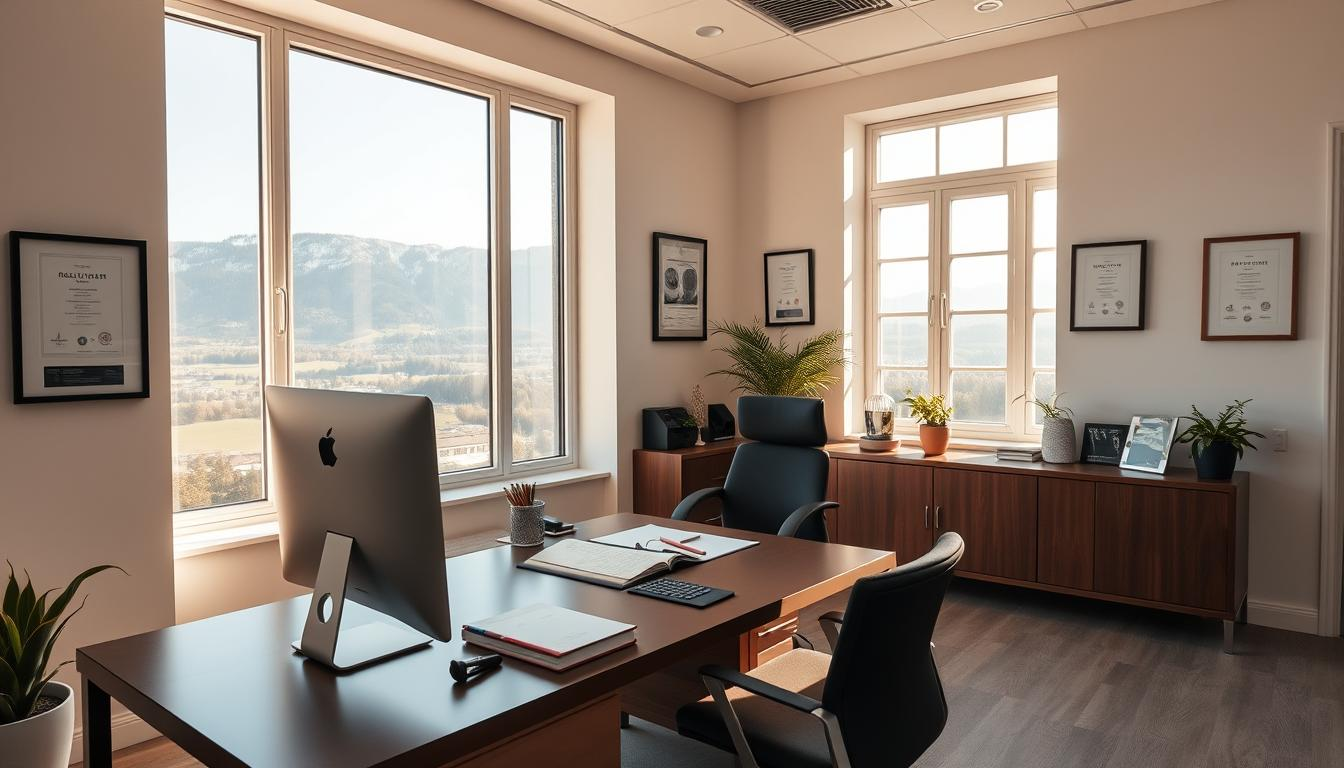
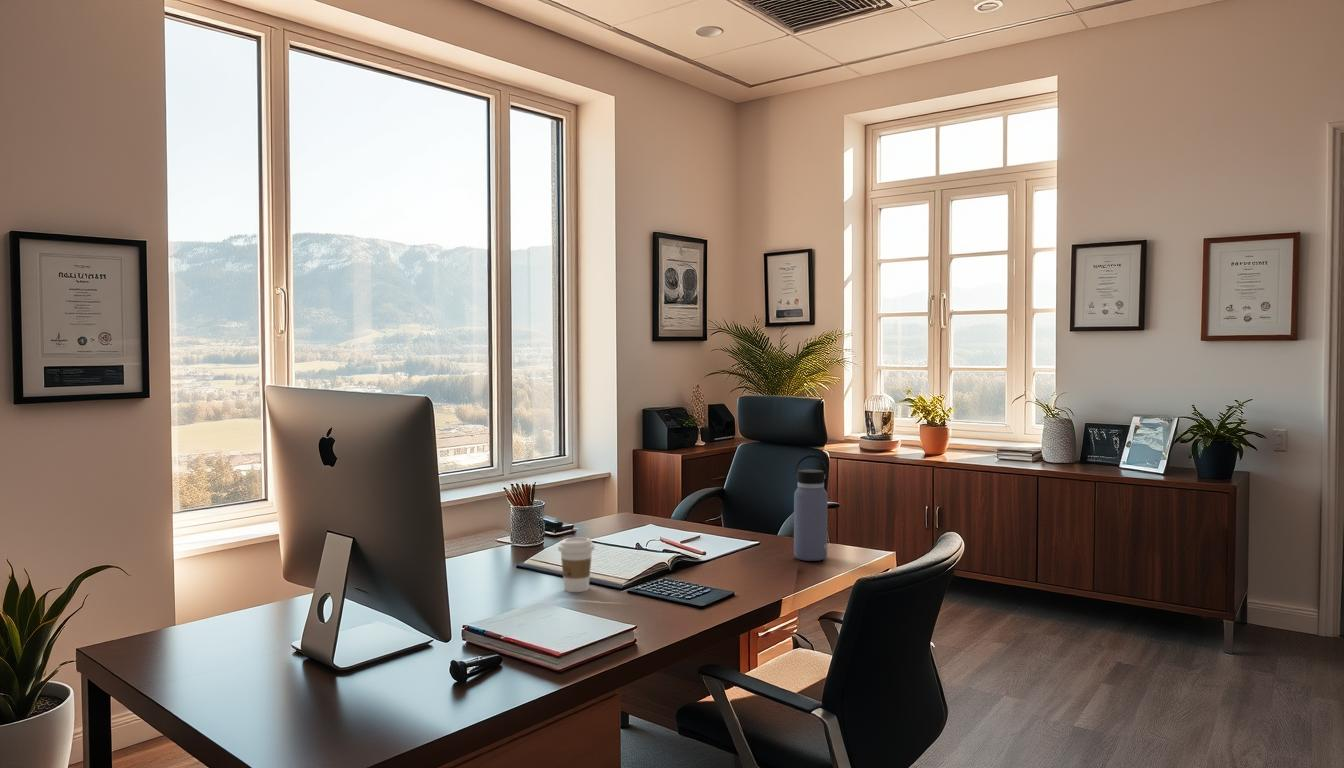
+ water bottle (810, 507)
+ coffee cup (576, 564)
